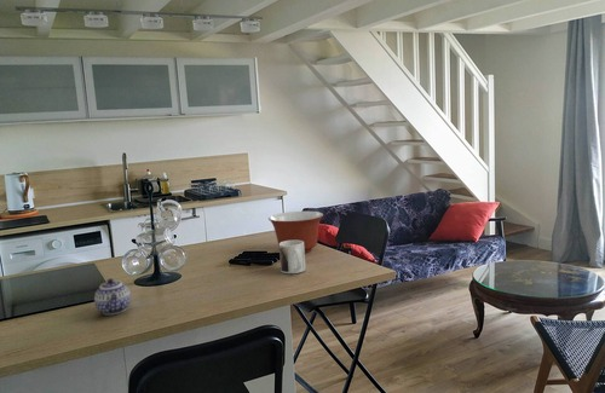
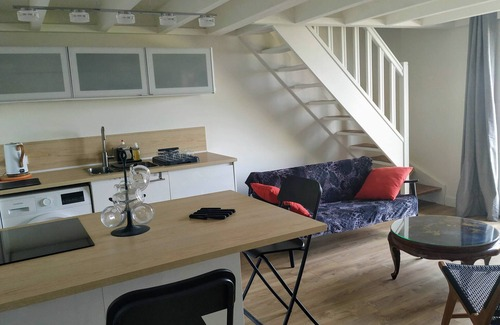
- teapot (111, 294)
- mug (292, 256)
- mixing bowl (296, 232)
